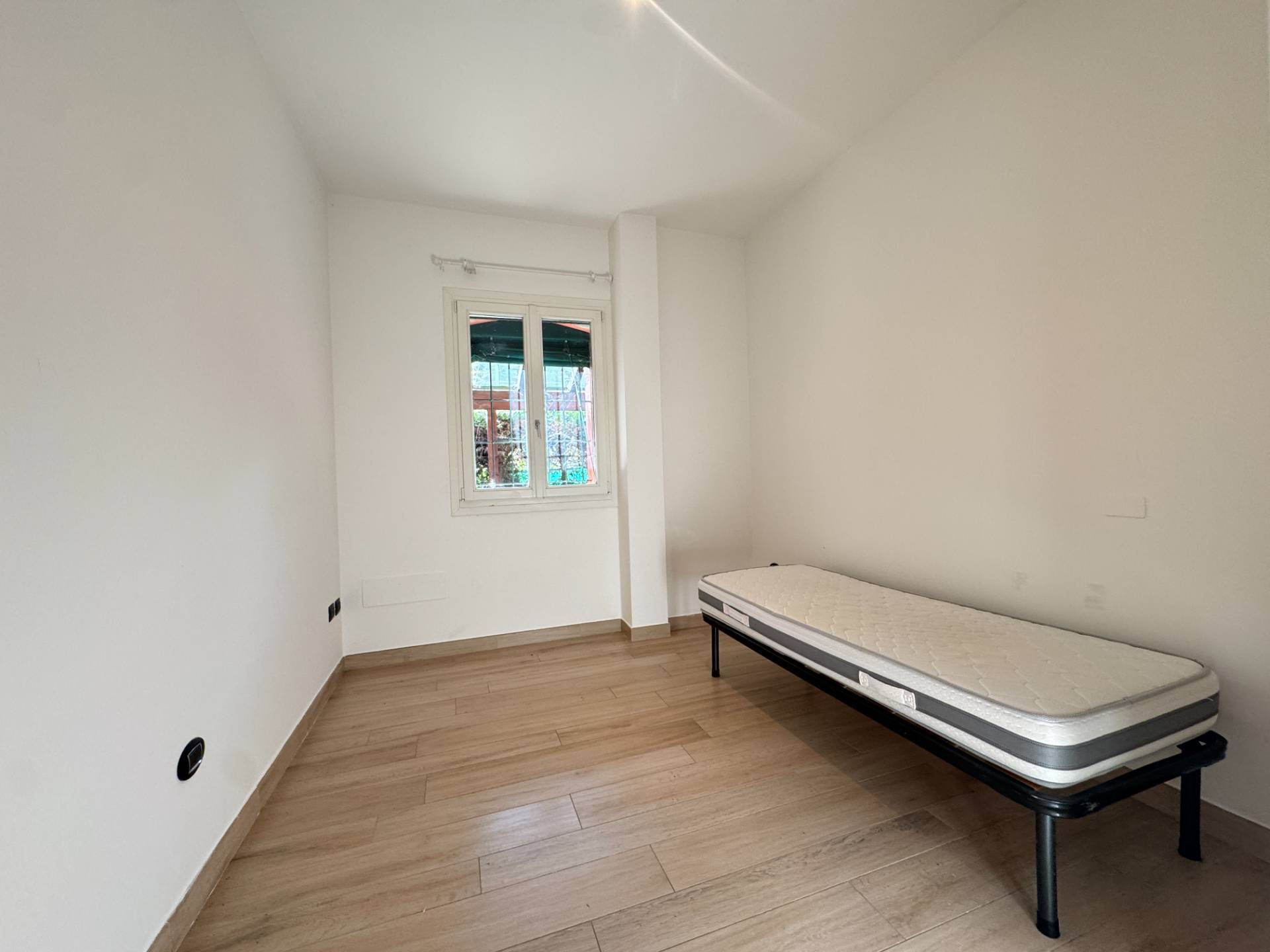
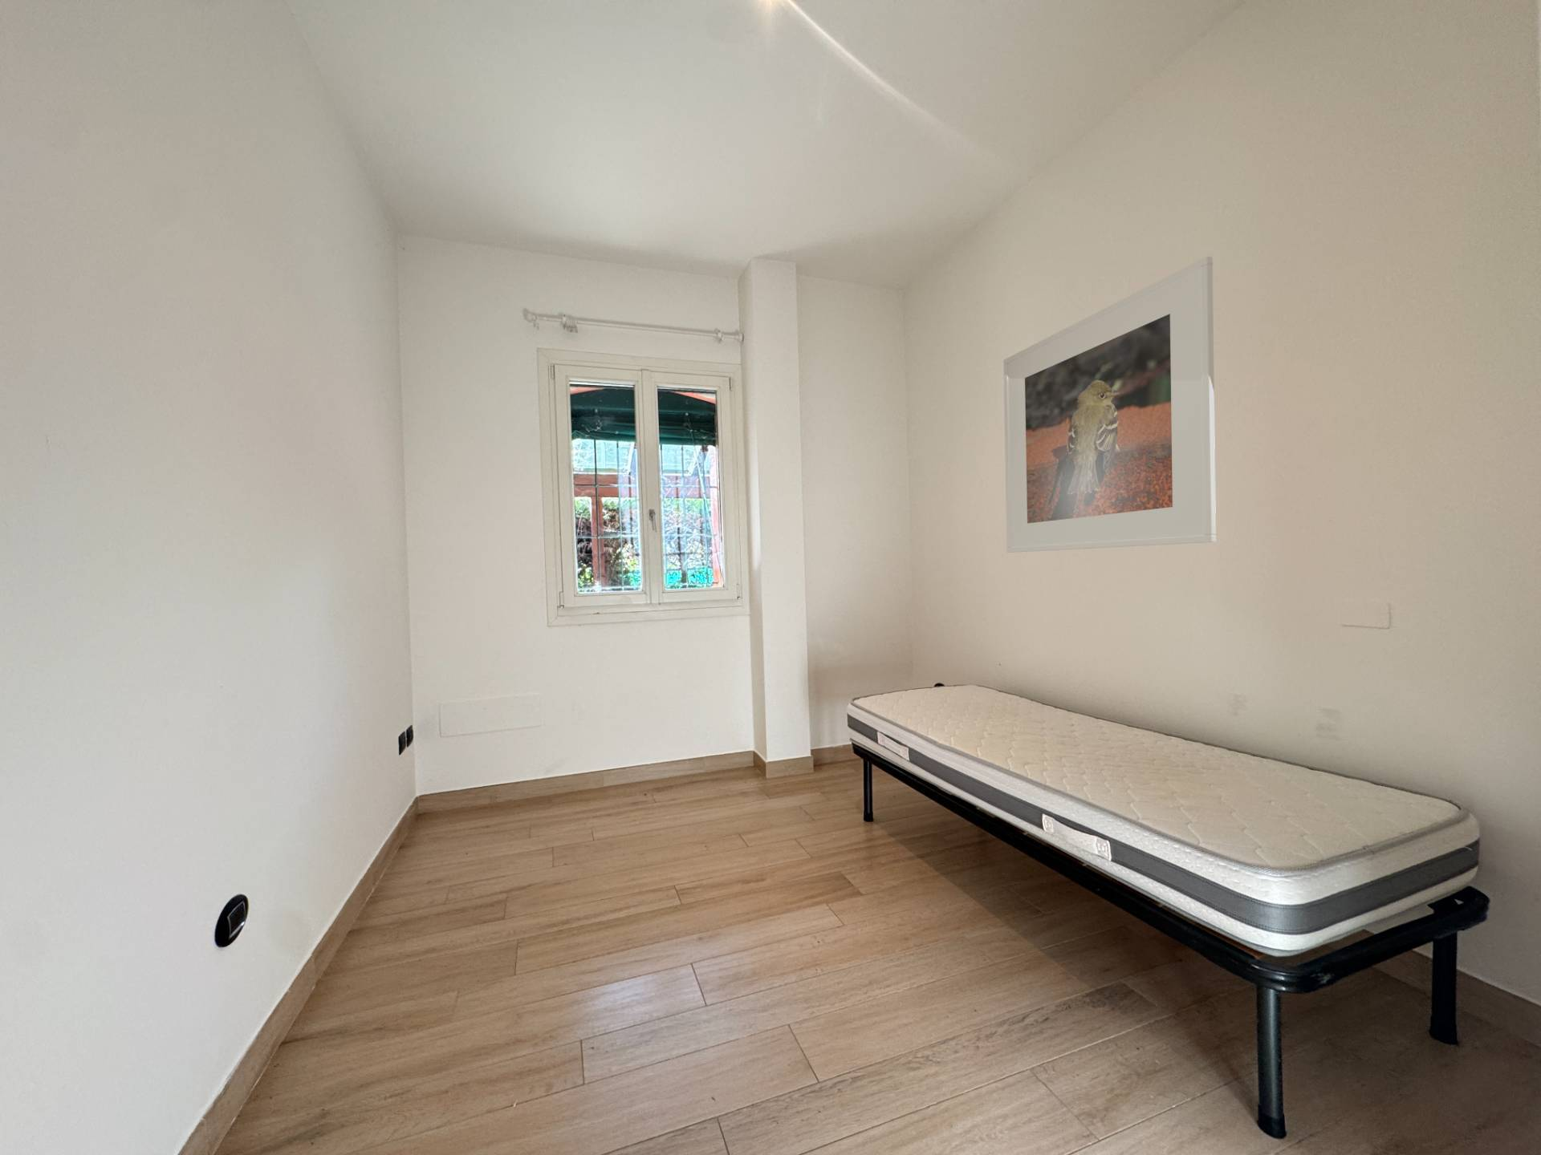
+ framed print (1090, 433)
